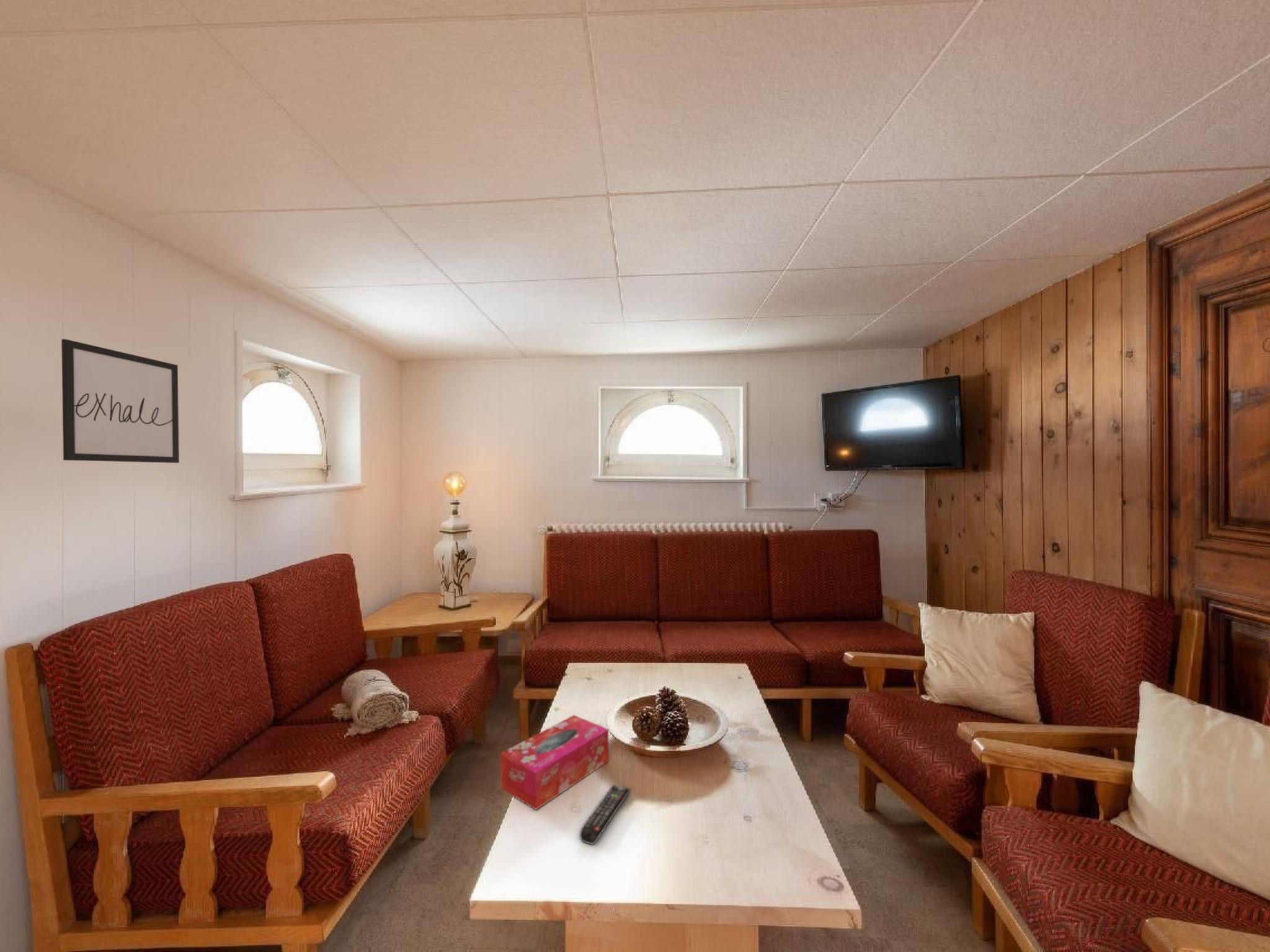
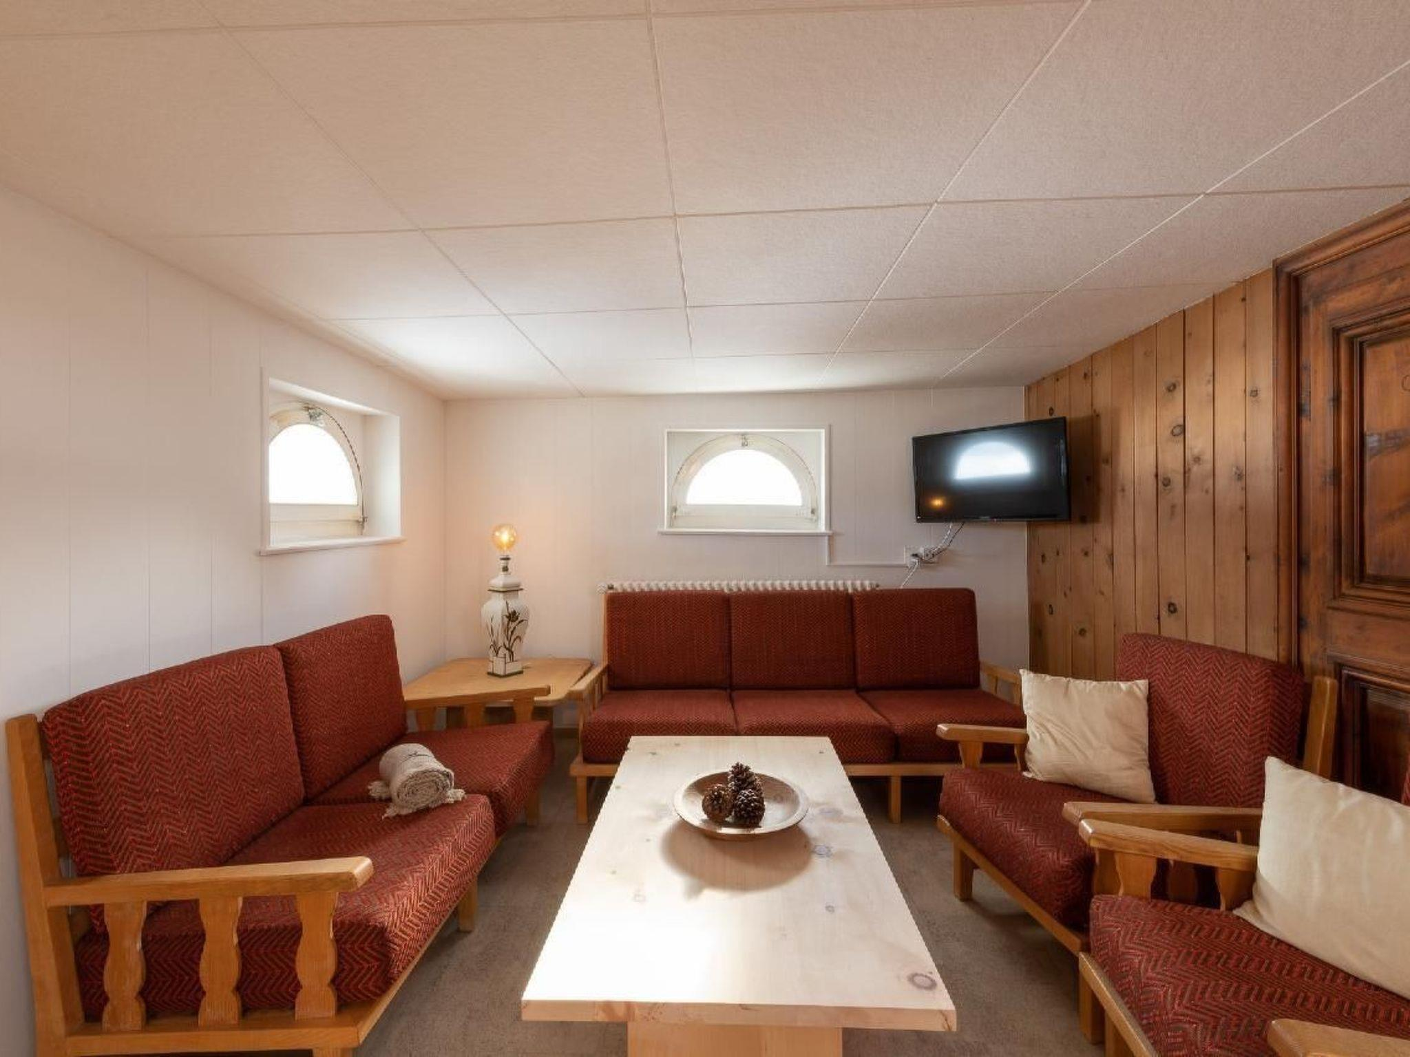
- tissue box (557, 757)
- remote control (606, 811)
- wall art (127, 407)
